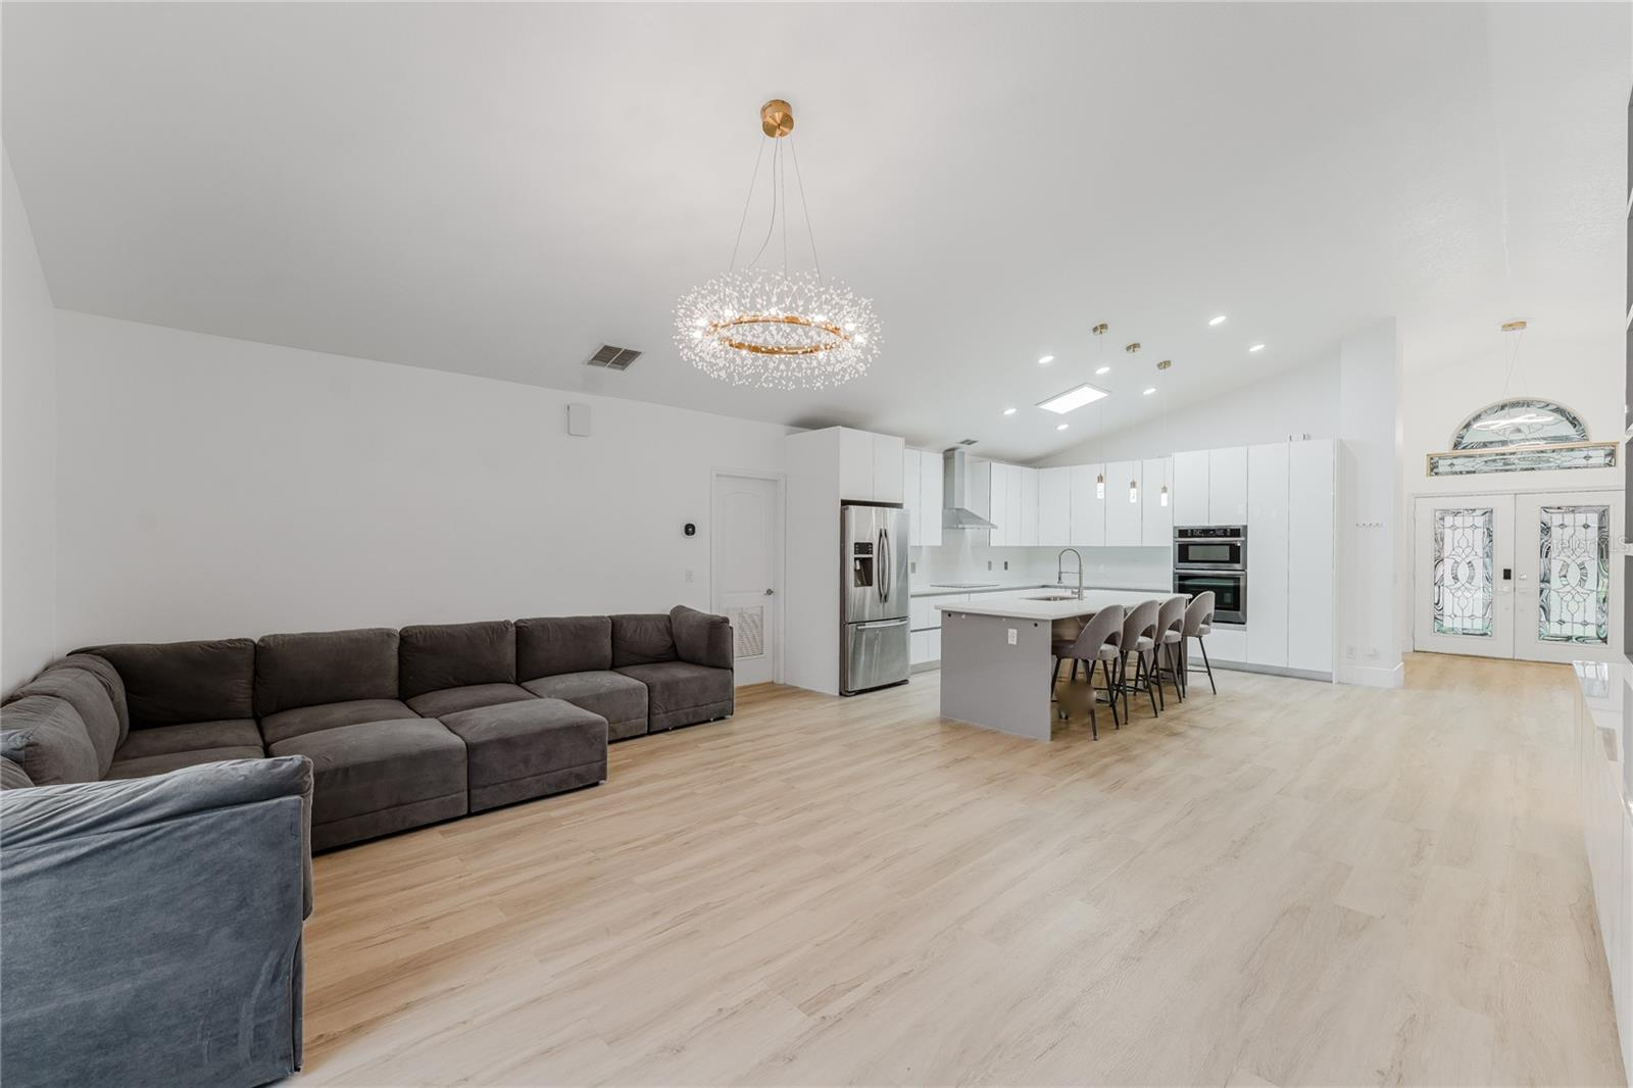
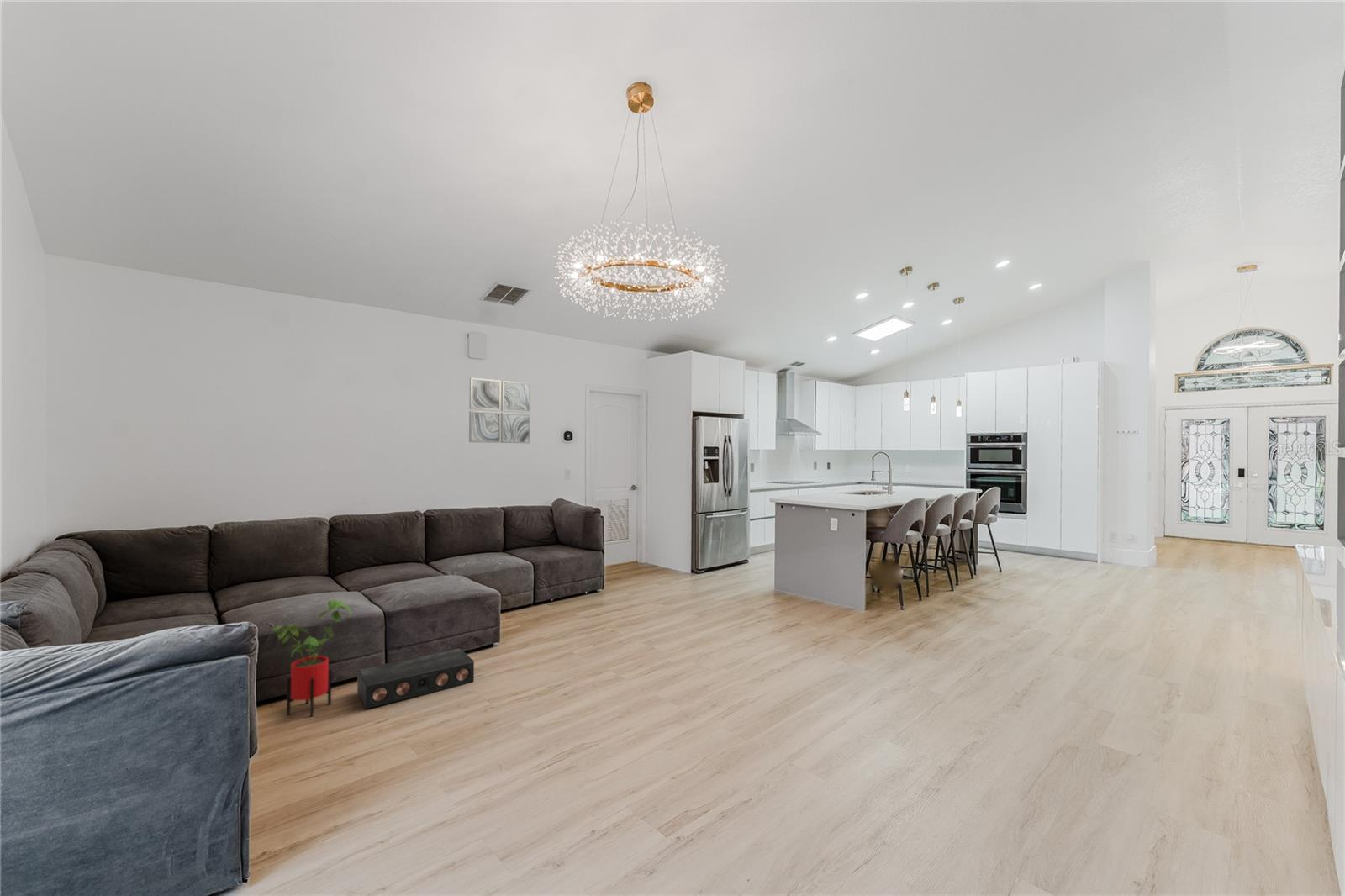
+ speaker (417, 676)
+ wall art (500, 410)
+ house plant (315, 655)
